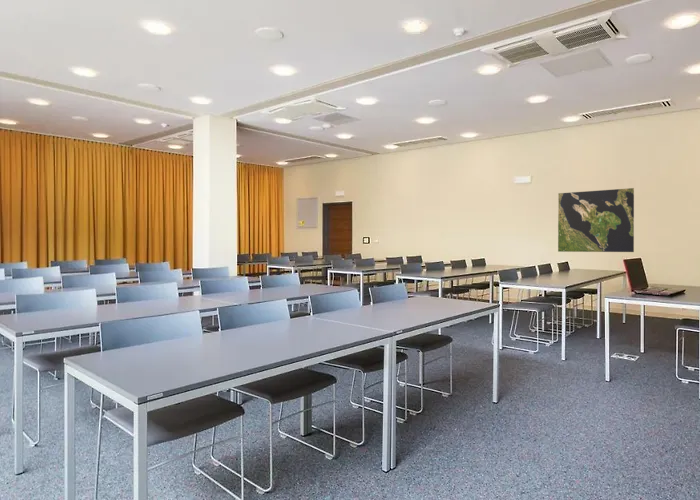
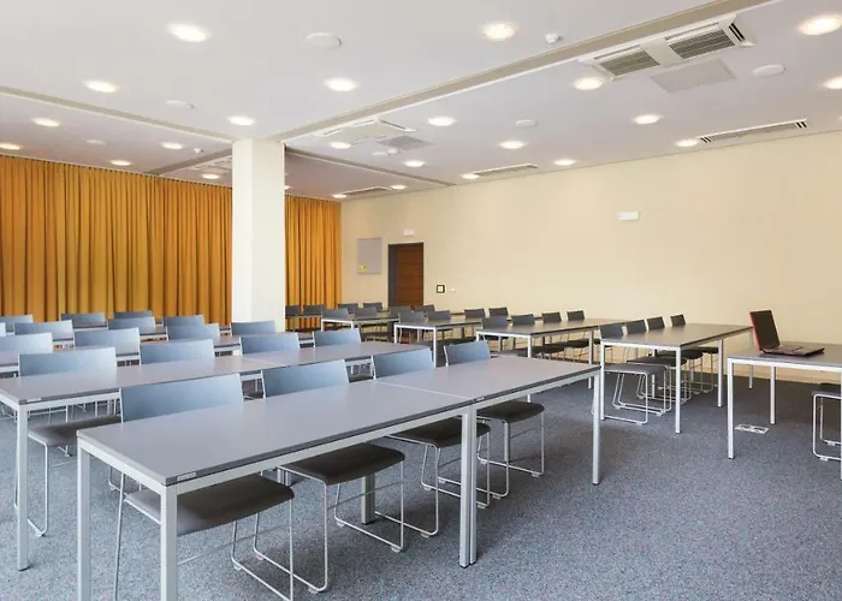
- world map (594, 221)
